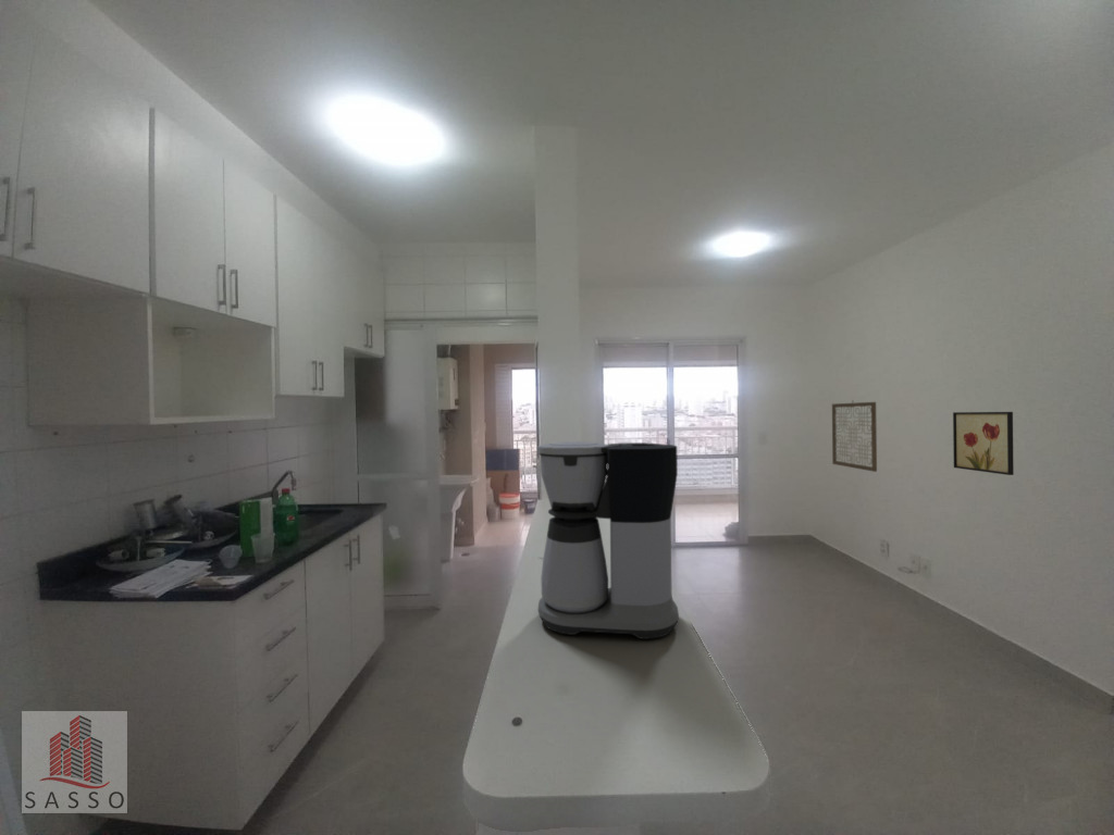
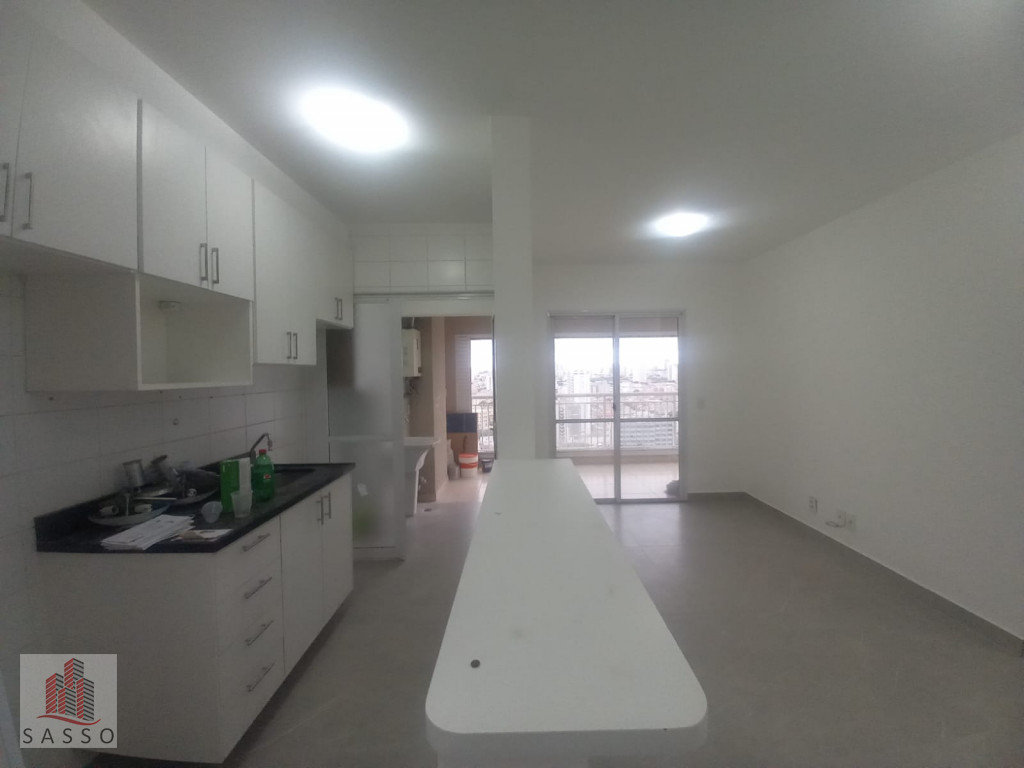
- coffee maker (610, 527)
- wall art (982, 441)
- wall art (853, 434)
